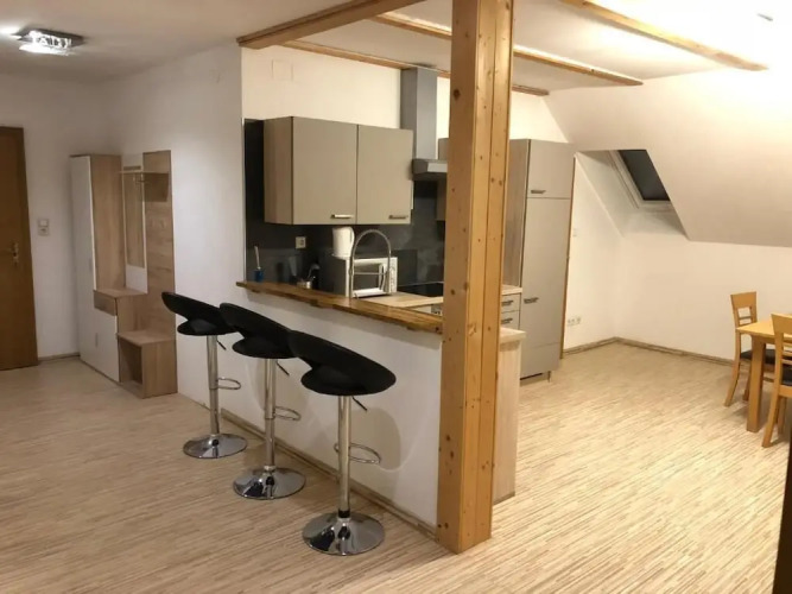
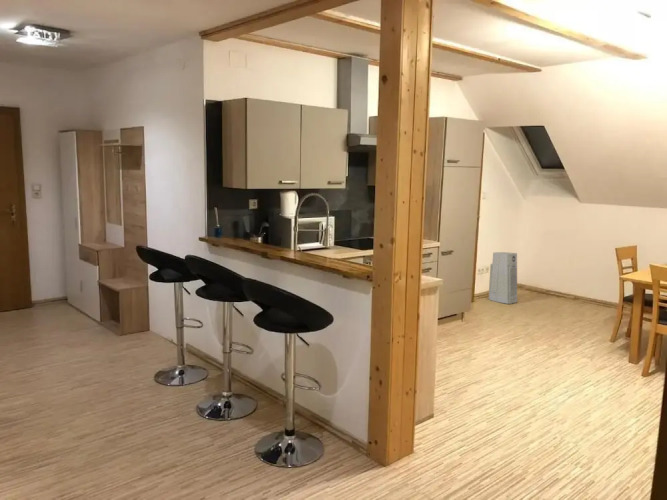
+ air purifier (503, 276)
